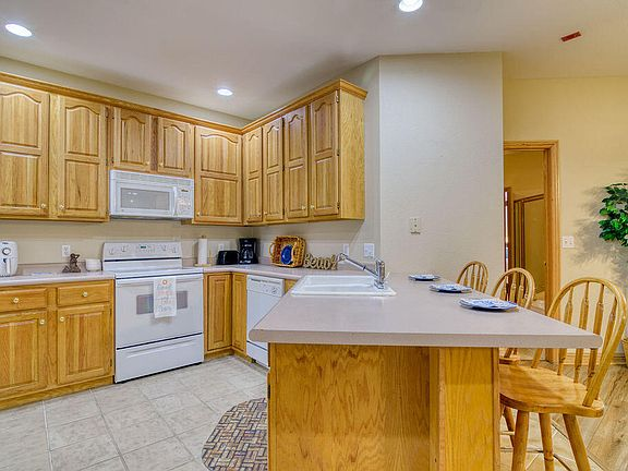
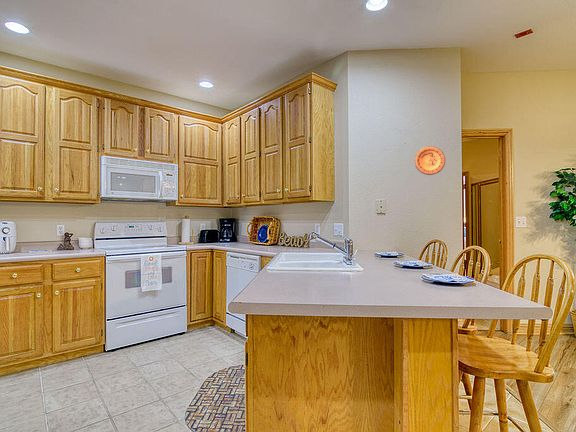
+ decorative plate (429, 160)
